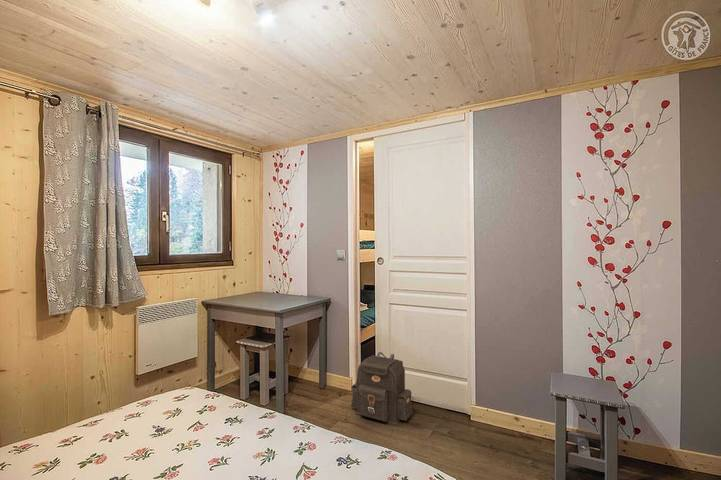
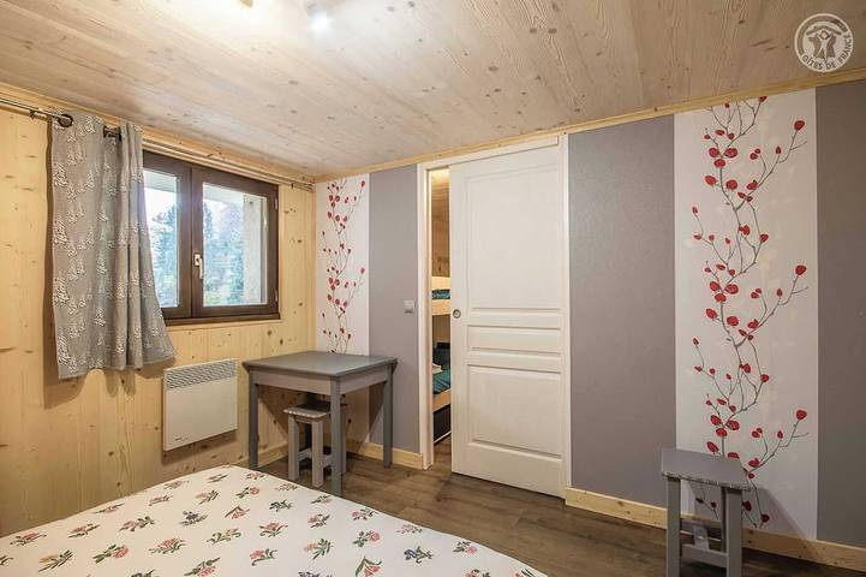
- backpack (381, 385)
